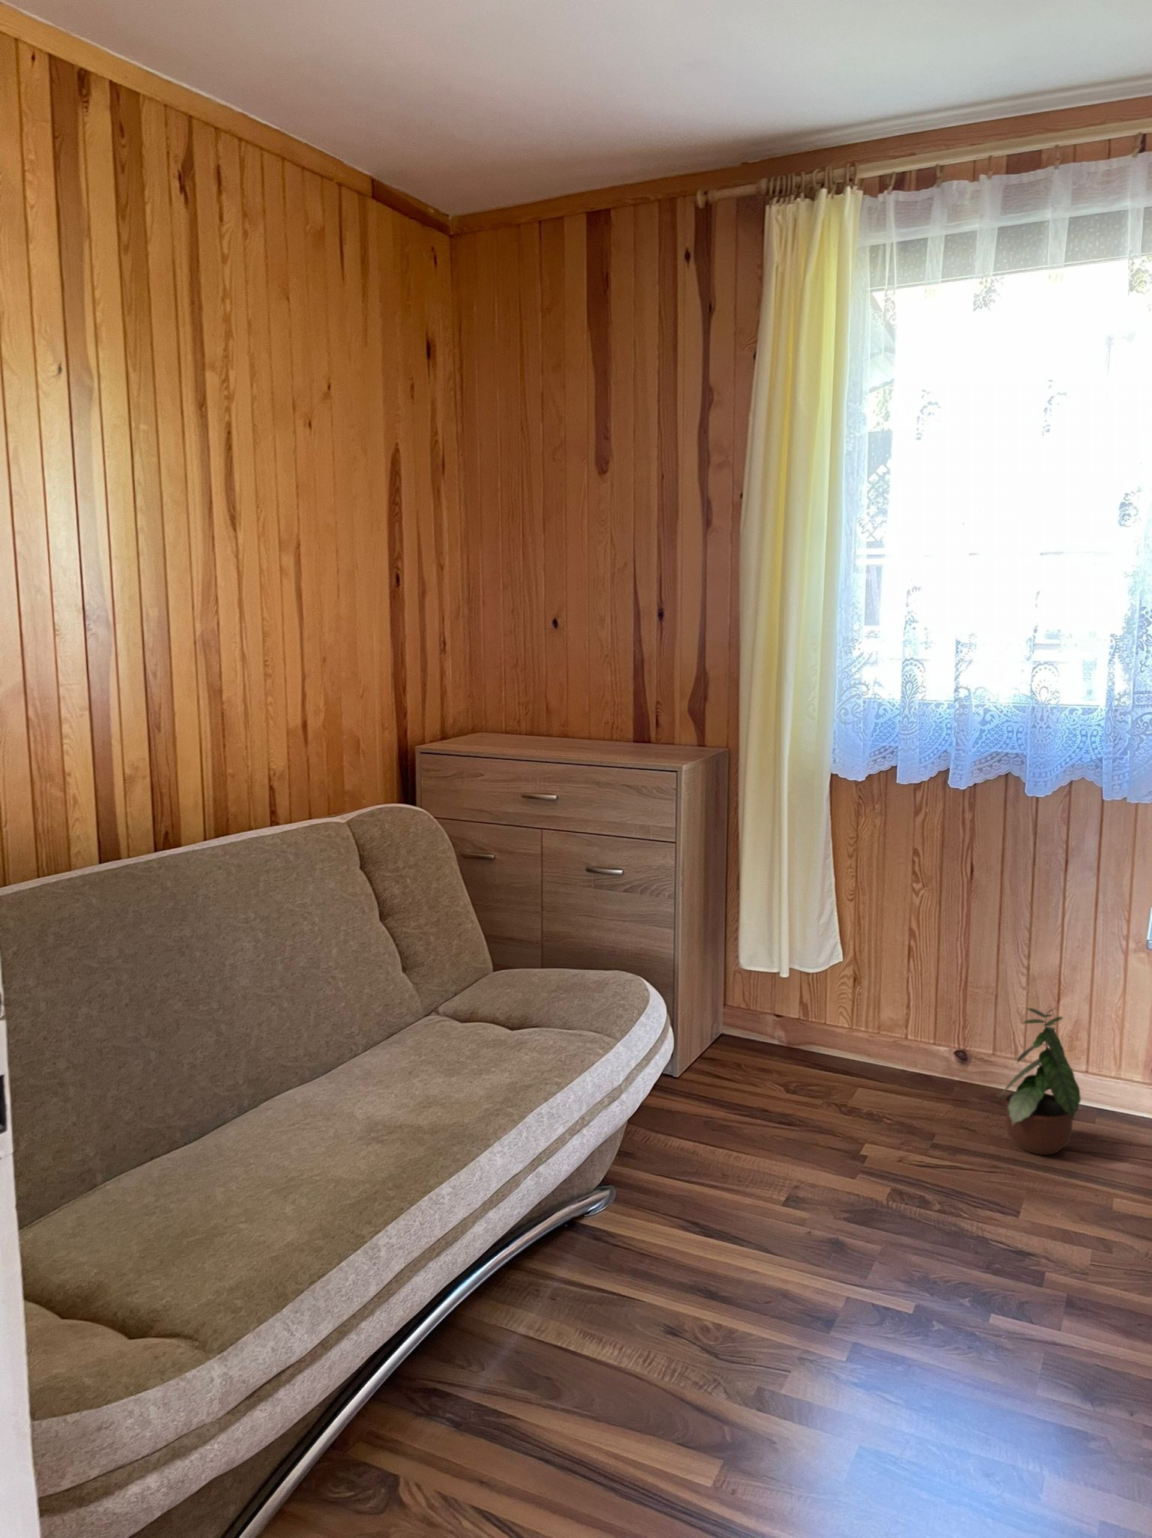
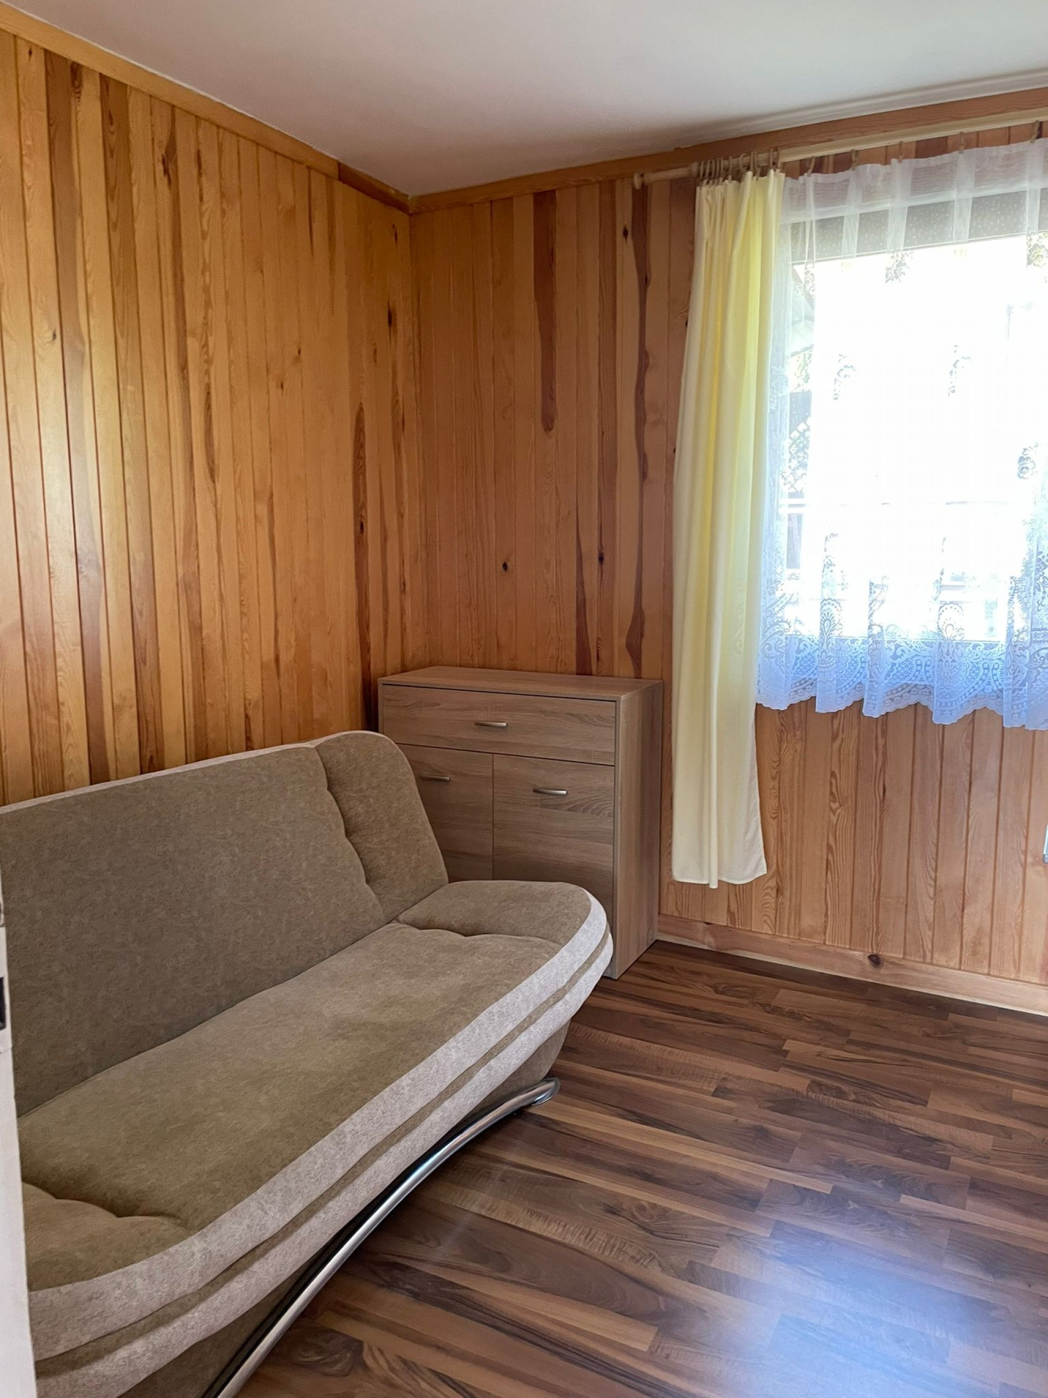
- potted plant (1043, 1077)
